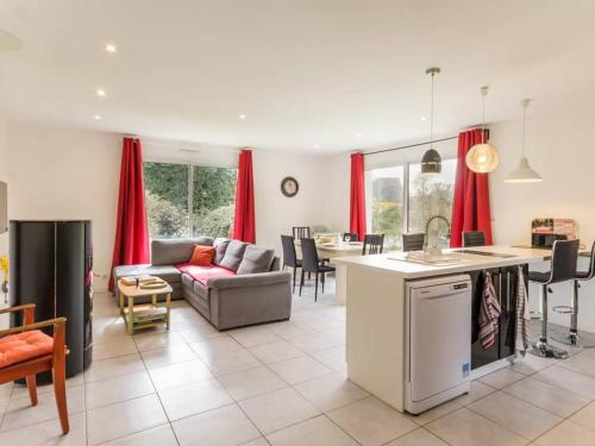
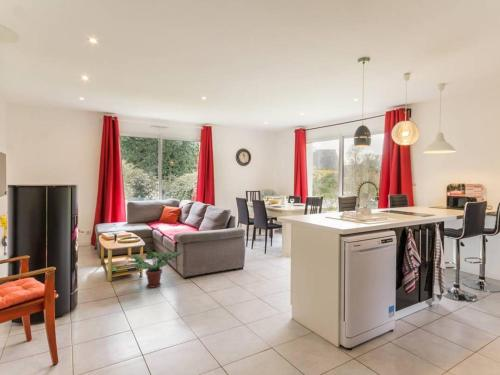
+ potted plant (157, 264)
